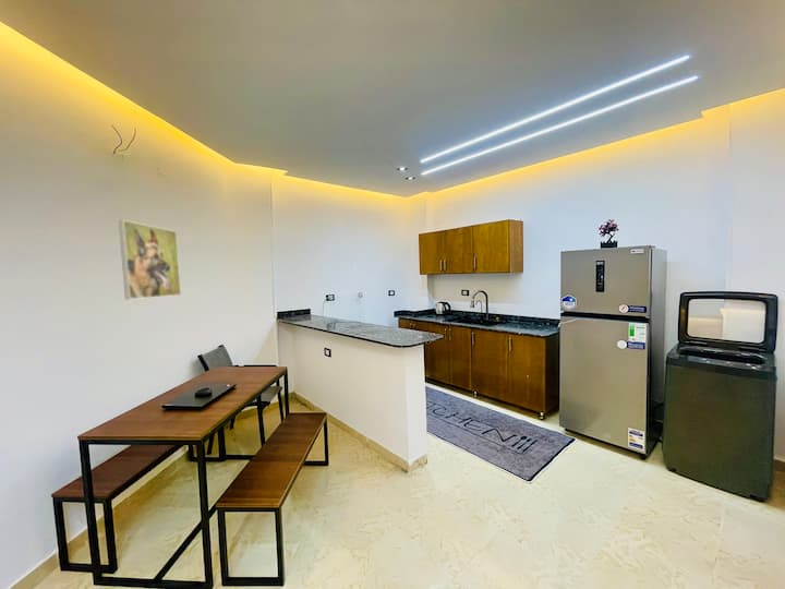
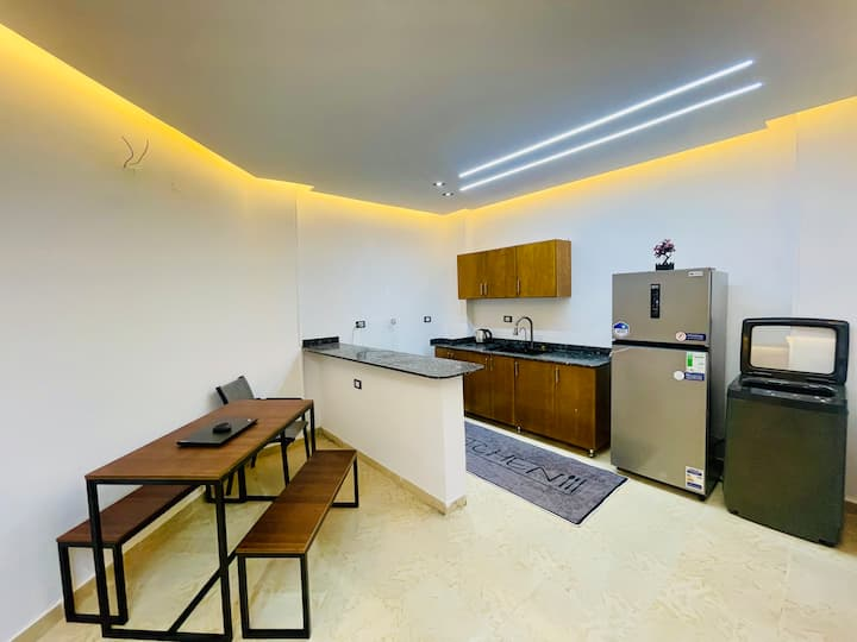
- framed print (153, 262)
